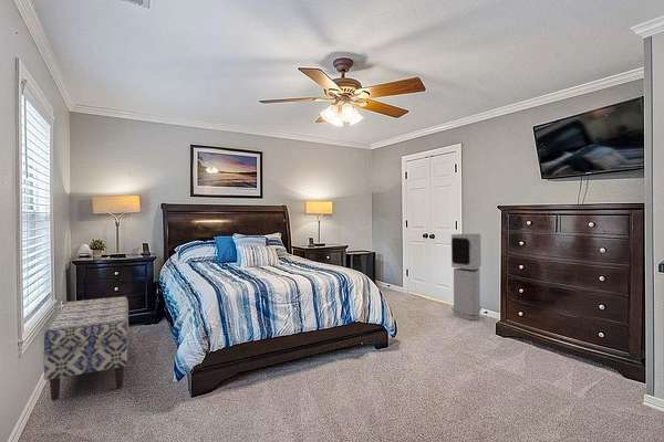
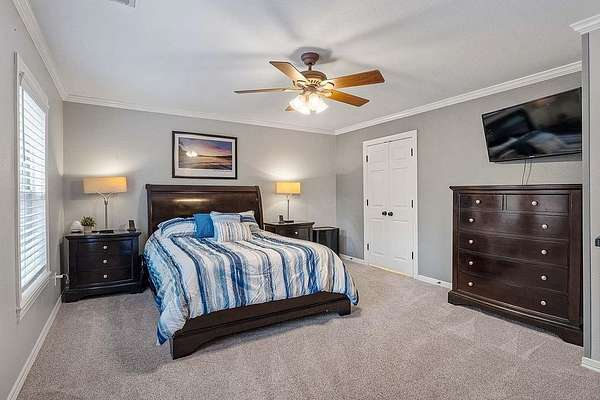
- air purifier (470, 274)
- bench (93, 339)
